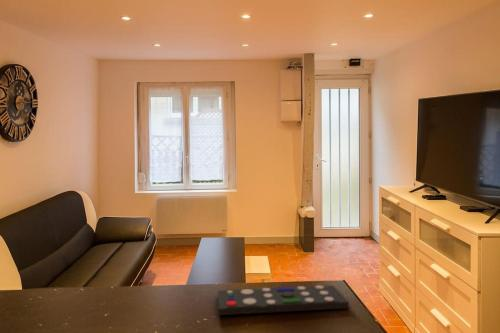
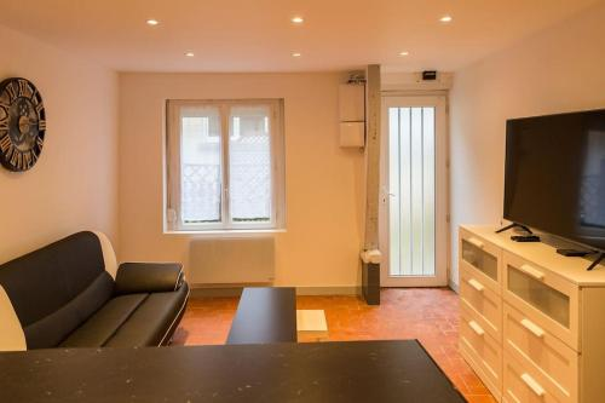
- remote control (280, 298)
